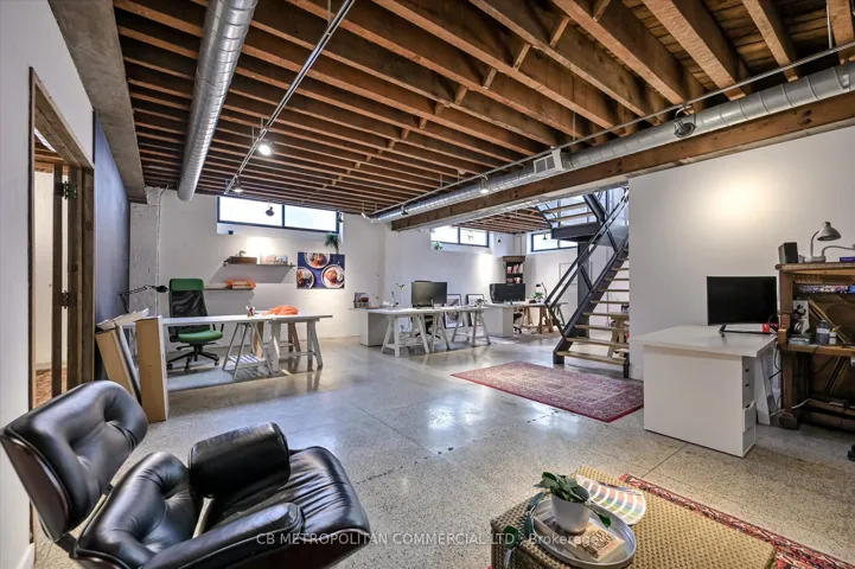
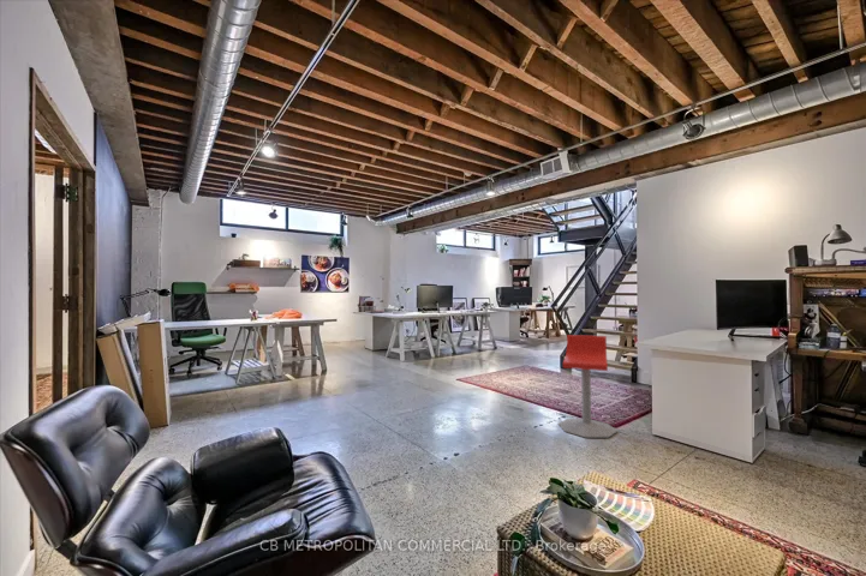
+ stool (585, 384)
